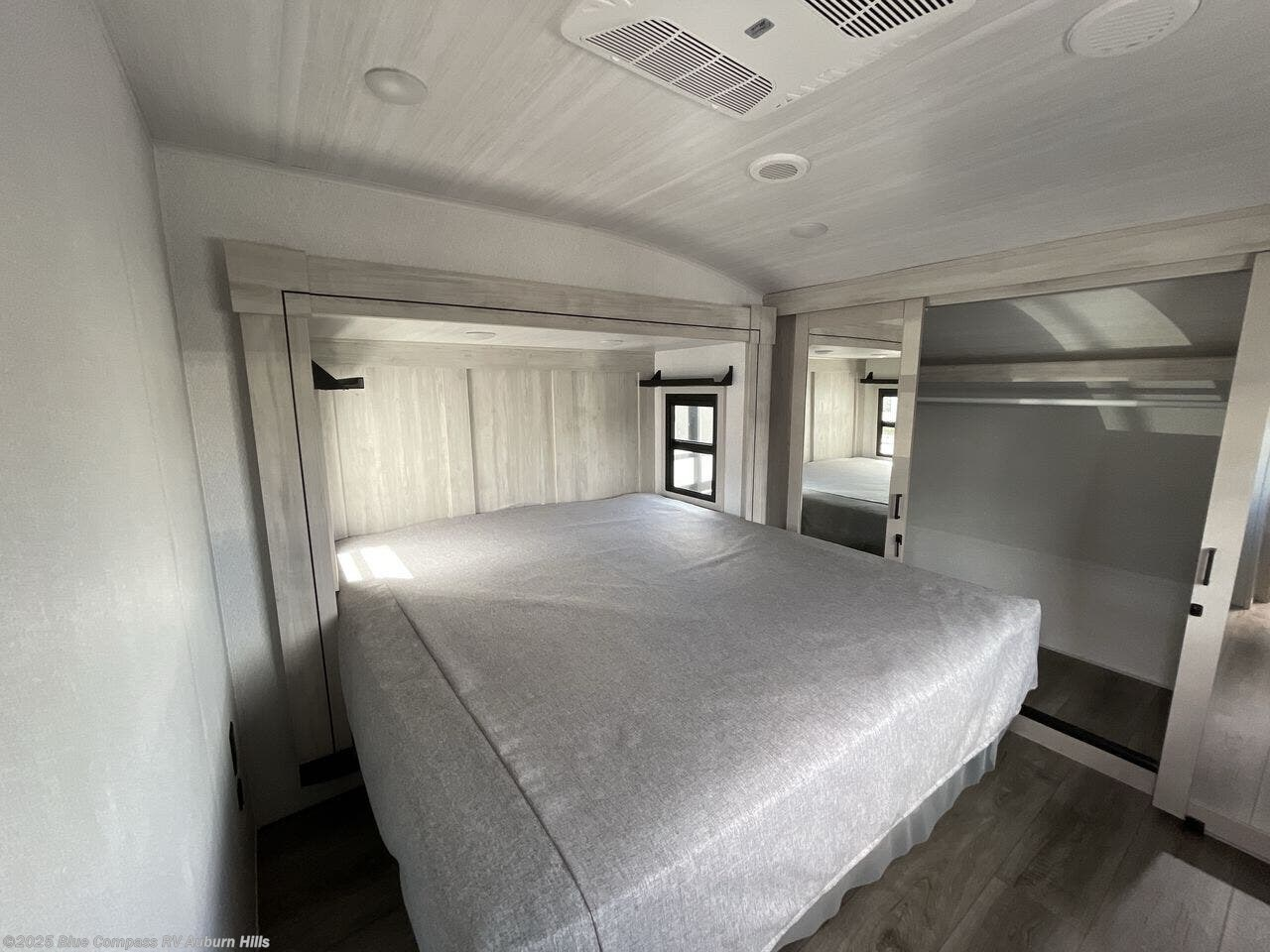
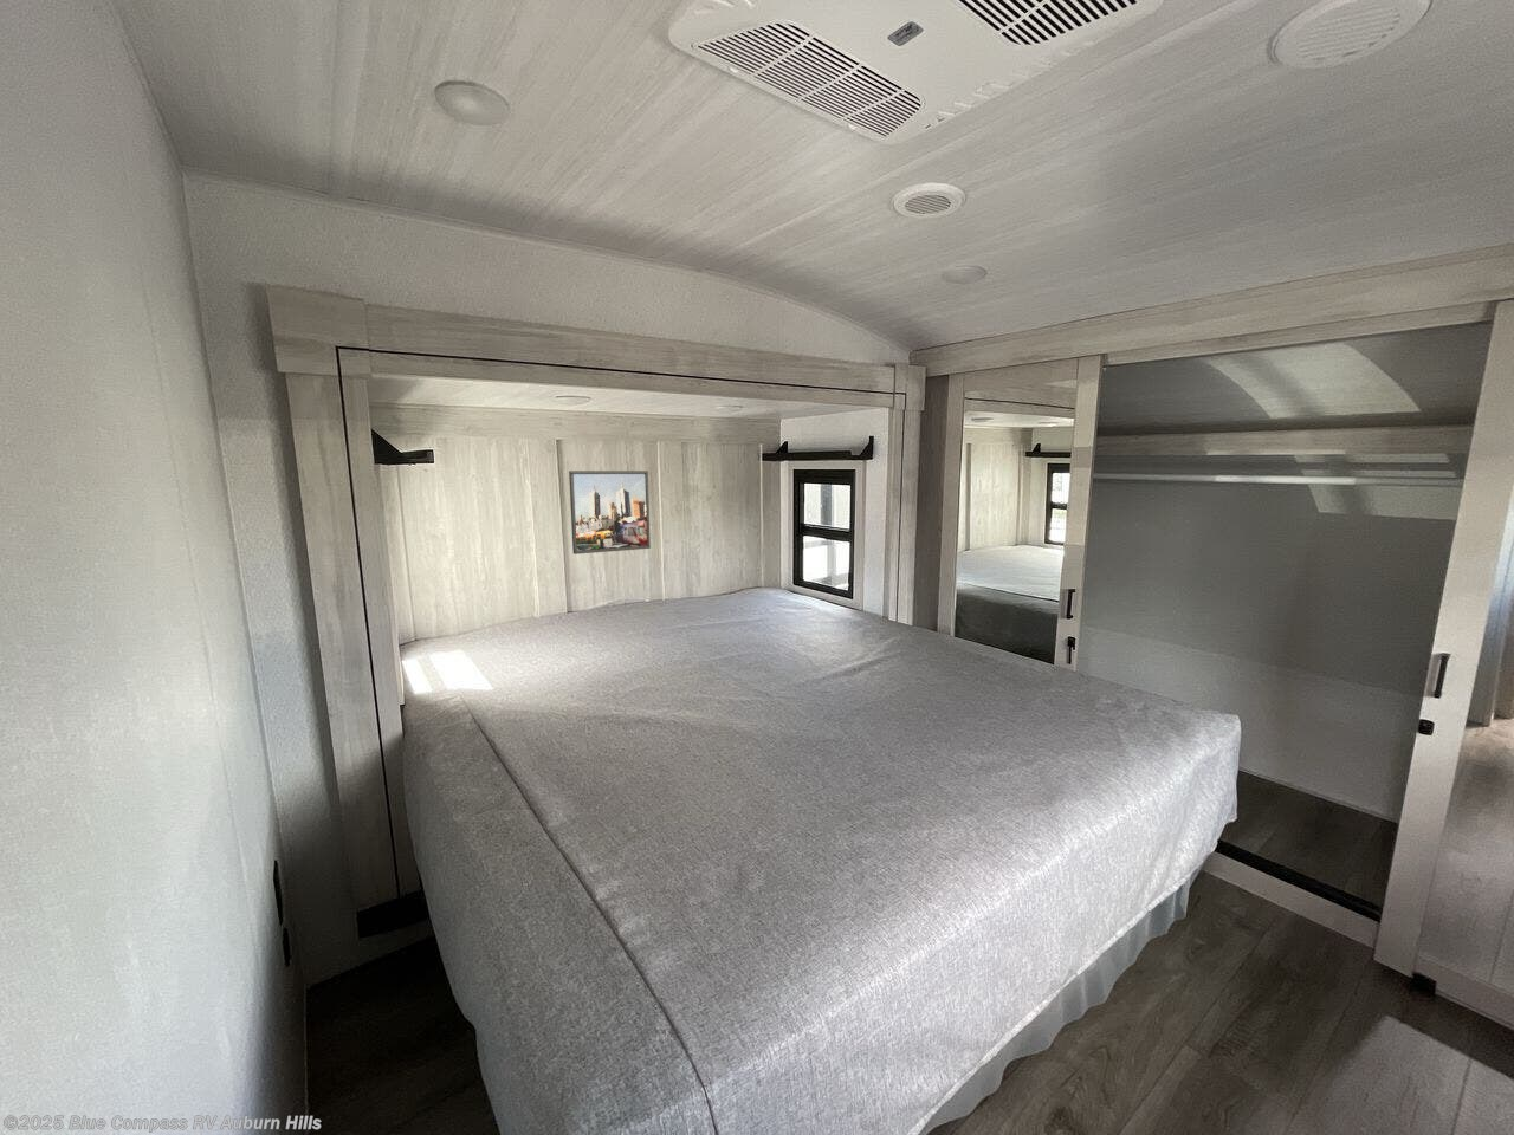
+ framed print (610, 510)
